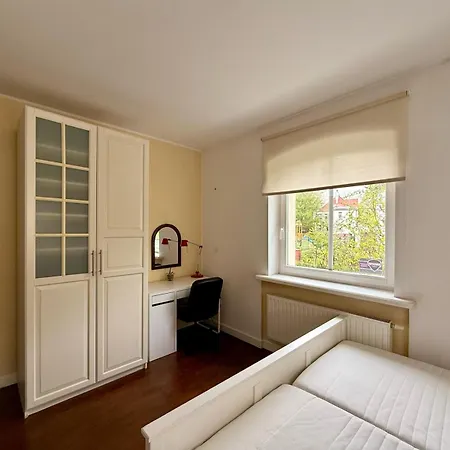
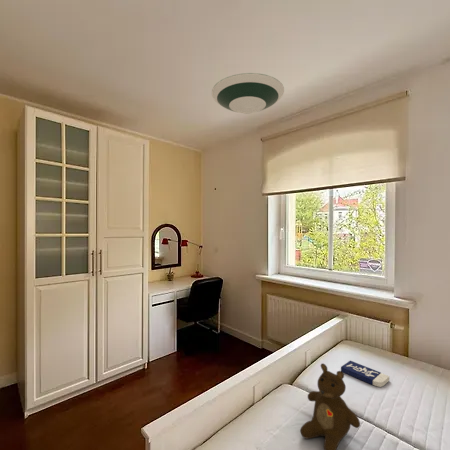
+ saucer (247, 102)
+ book (364, 373)
+ teddy bear (326, 404)
